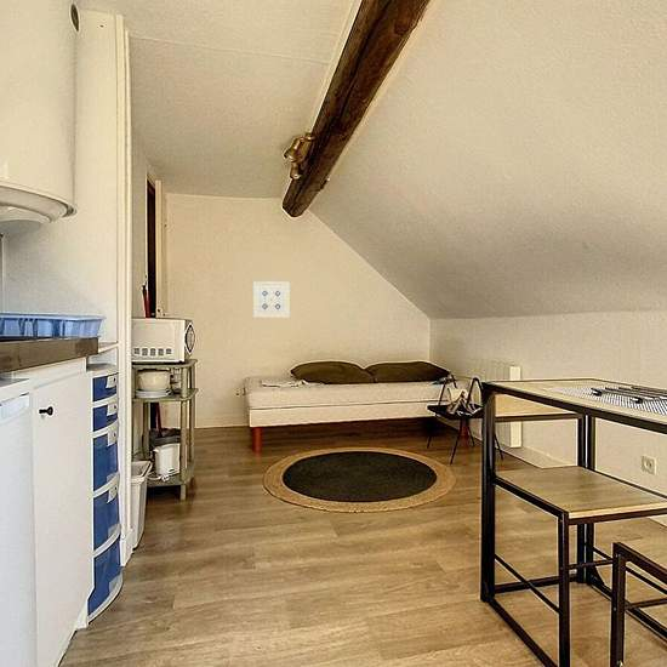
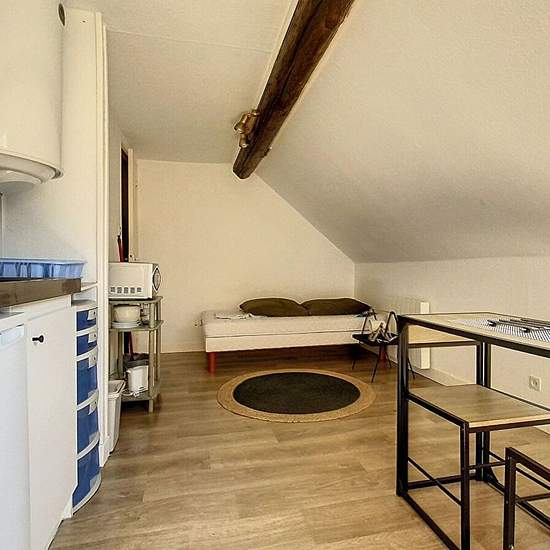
- wall art (270, 300)
